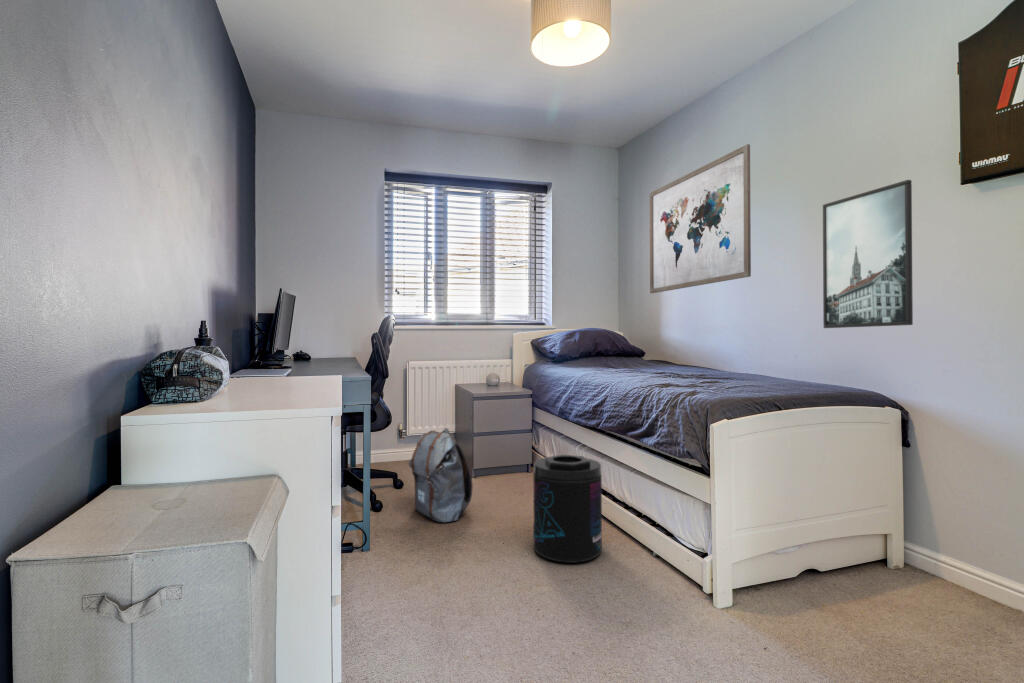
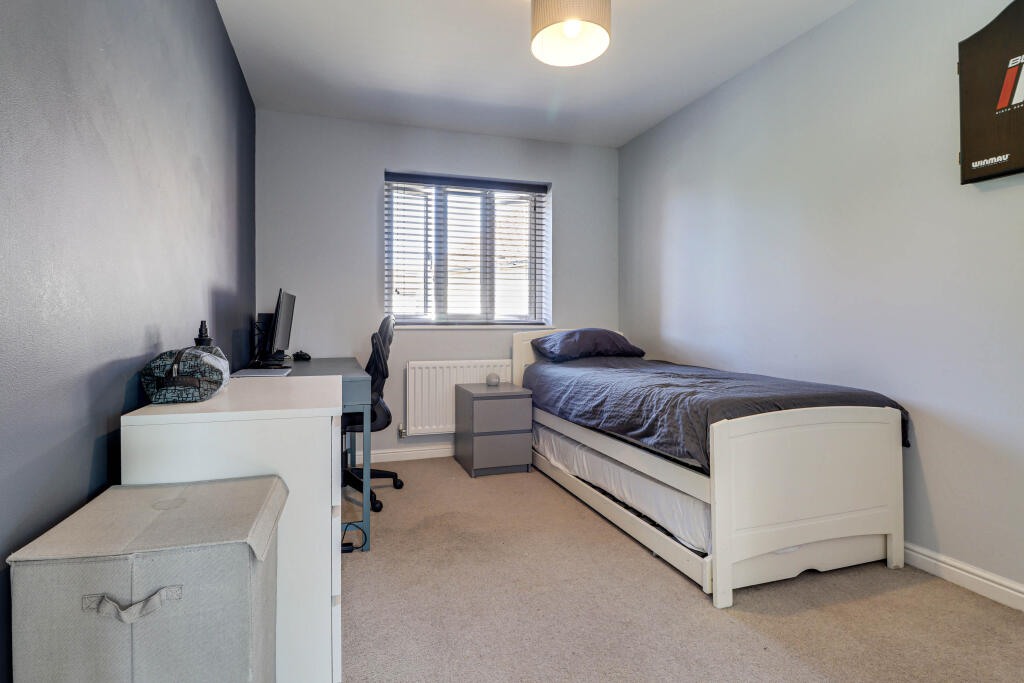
- wall art (693, 229)
- supplement container (567, 504)
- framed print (864, 259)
- backpack (440, 470)
